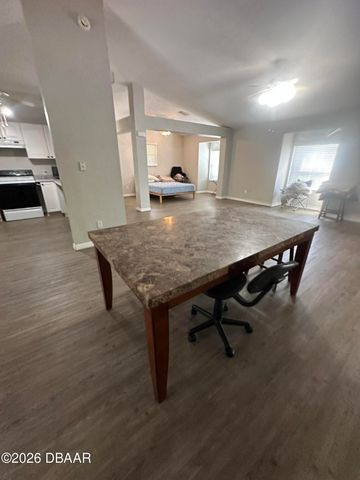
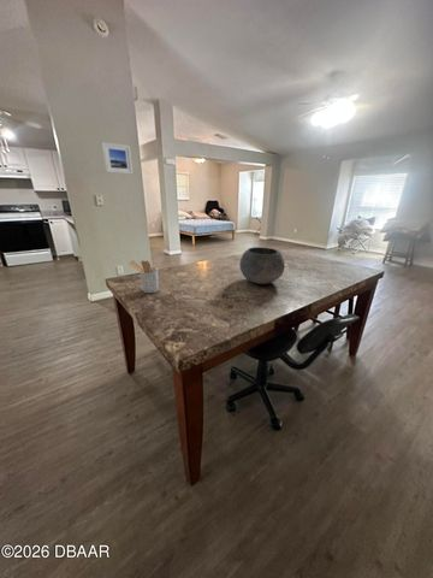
+ bowl (261, 266)
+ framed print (118, 159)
+ utensil holder (144, 276)
